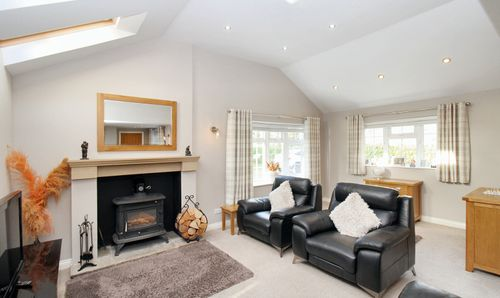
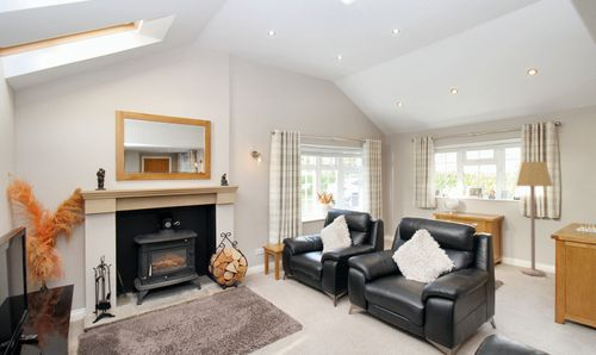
+ lamp (532, 217)
